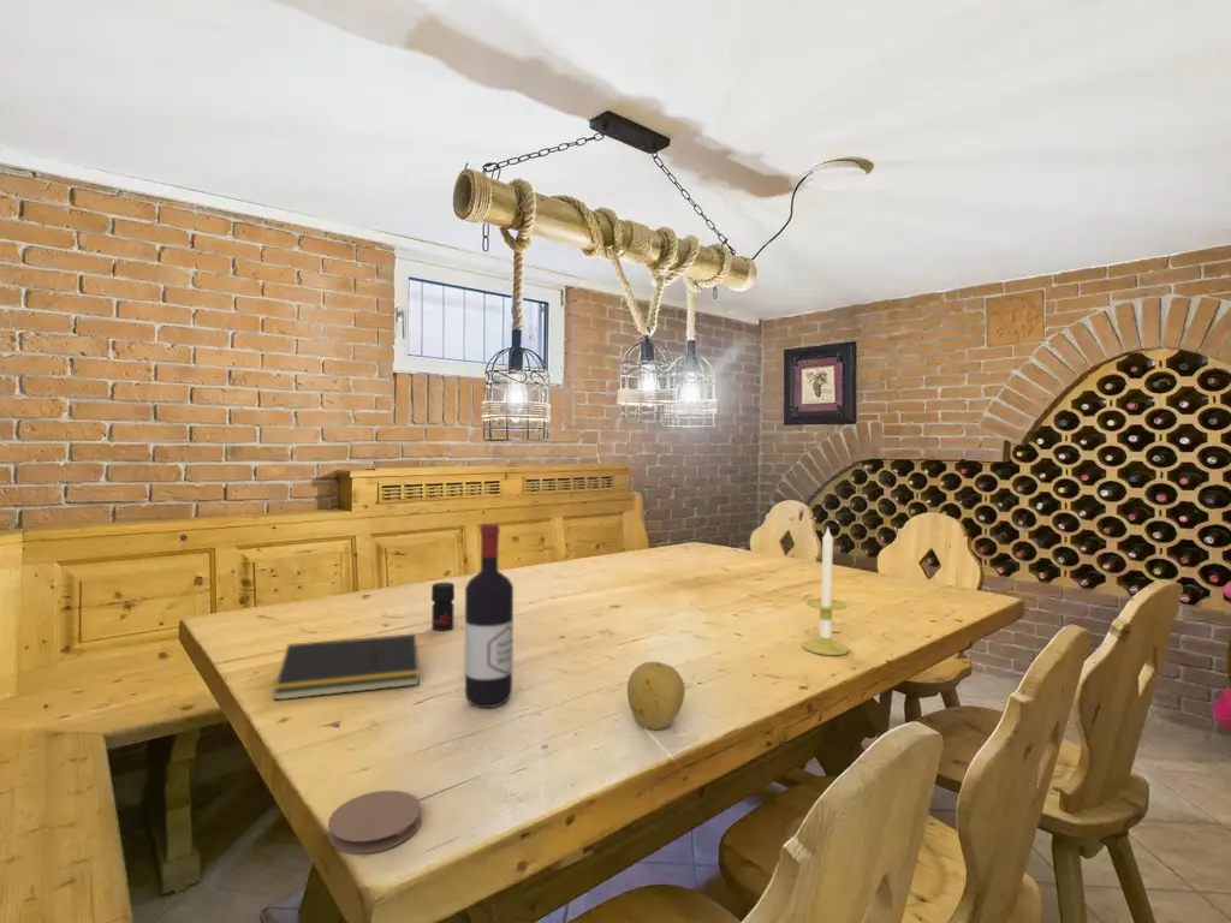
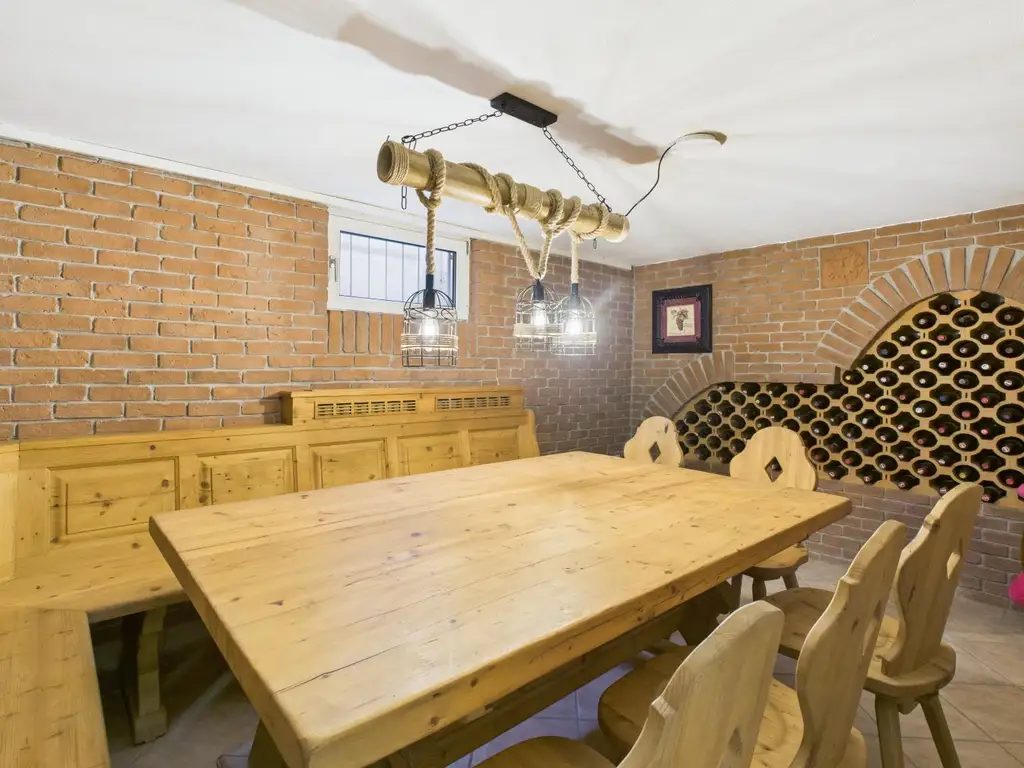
- jar (442, 606)
- coaster (375, 820)
- wine bottle (489, 613)
- candle (826, 586)
- notepad (351, 663)
- fruit (655, 693)
